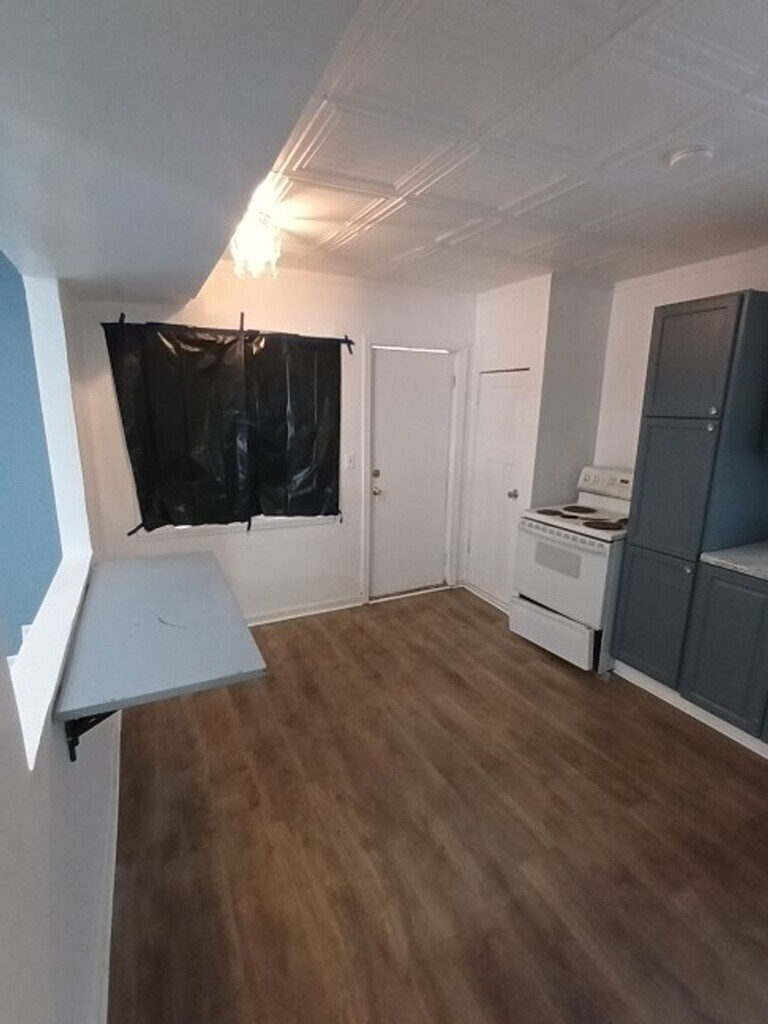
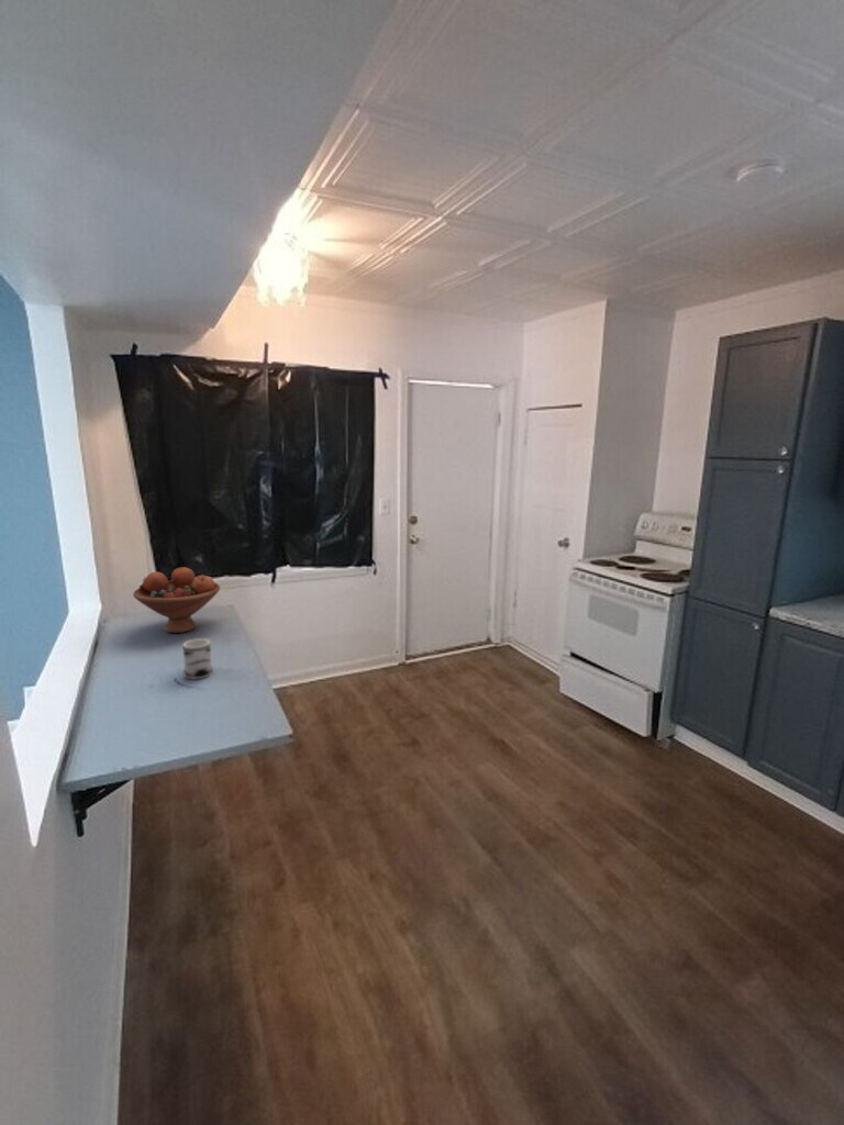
+ mug (196, 656)
+ fruit bowl (178, 601)
